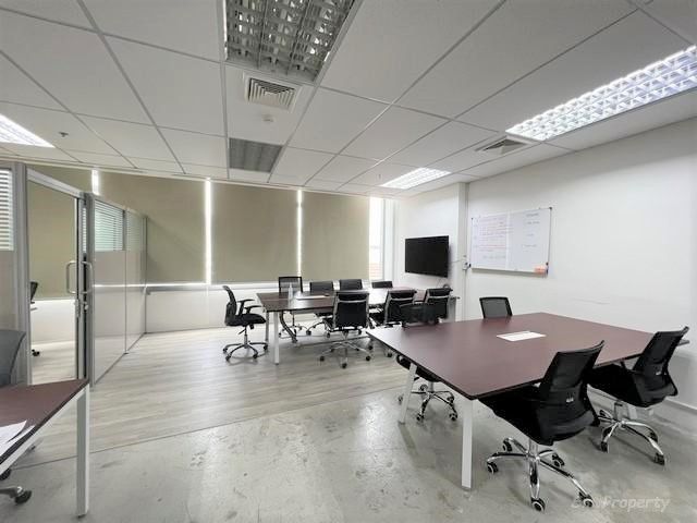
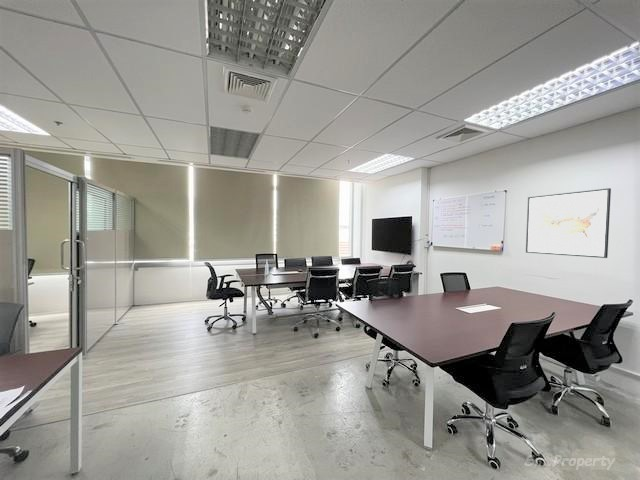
+ wall art (563, 224)
